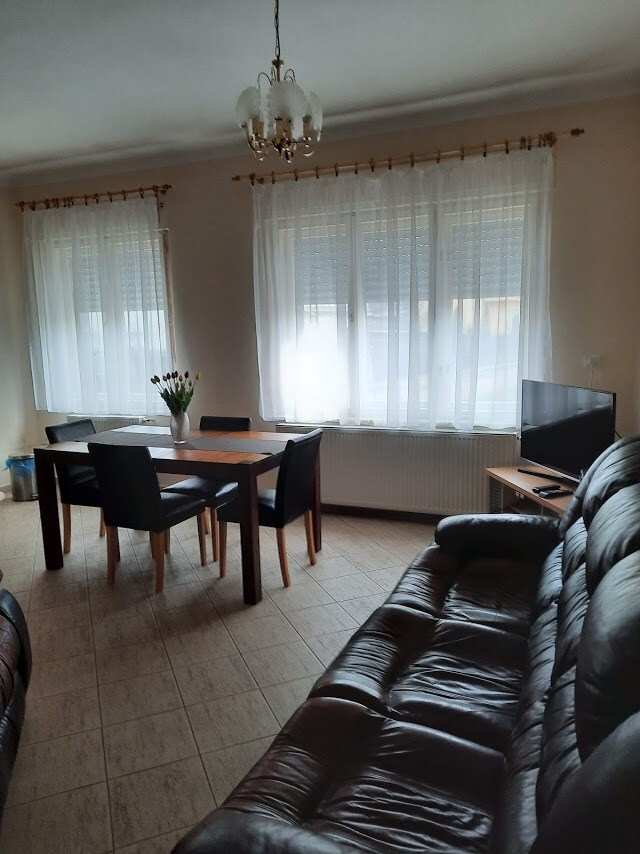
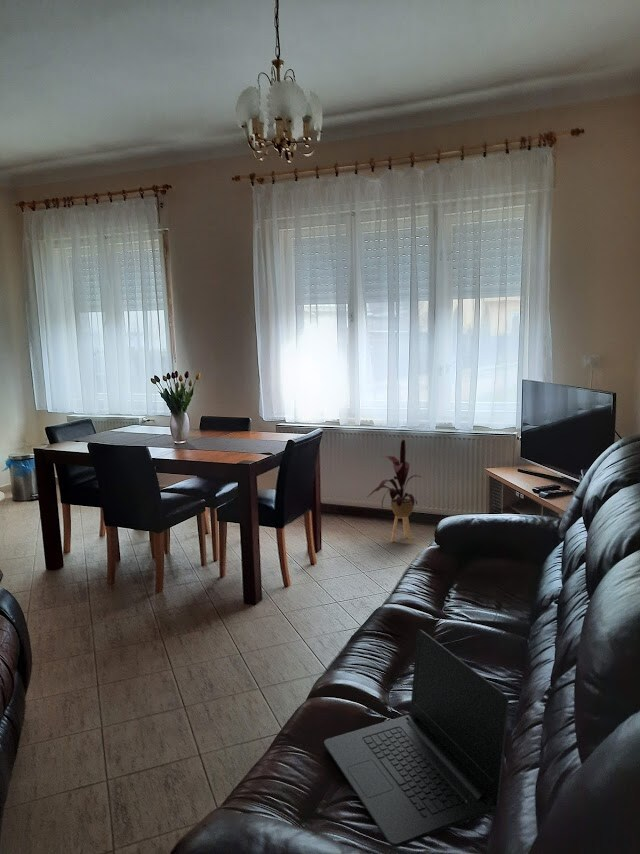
+ house plant (395, 490)
+ laptop (408, 723)
